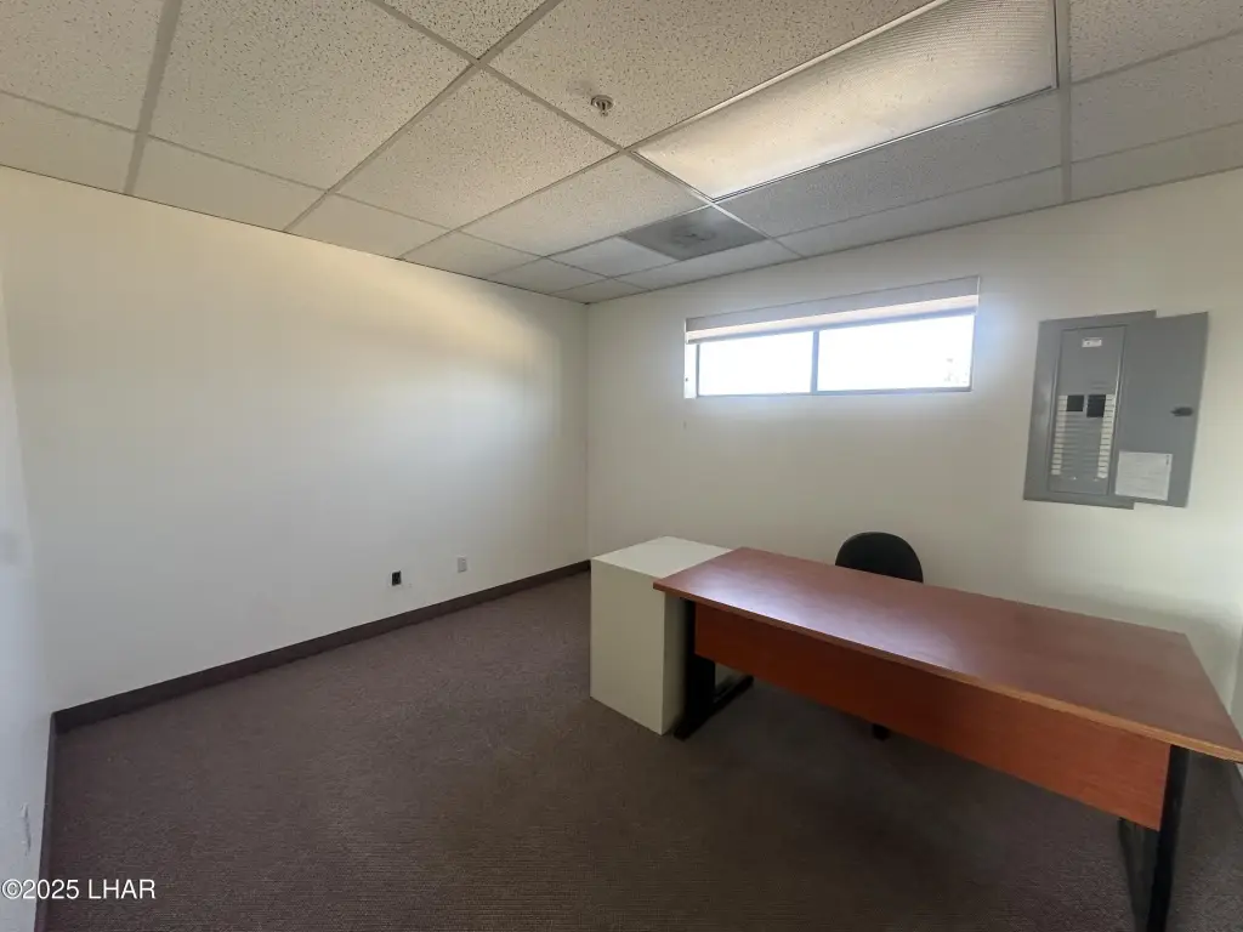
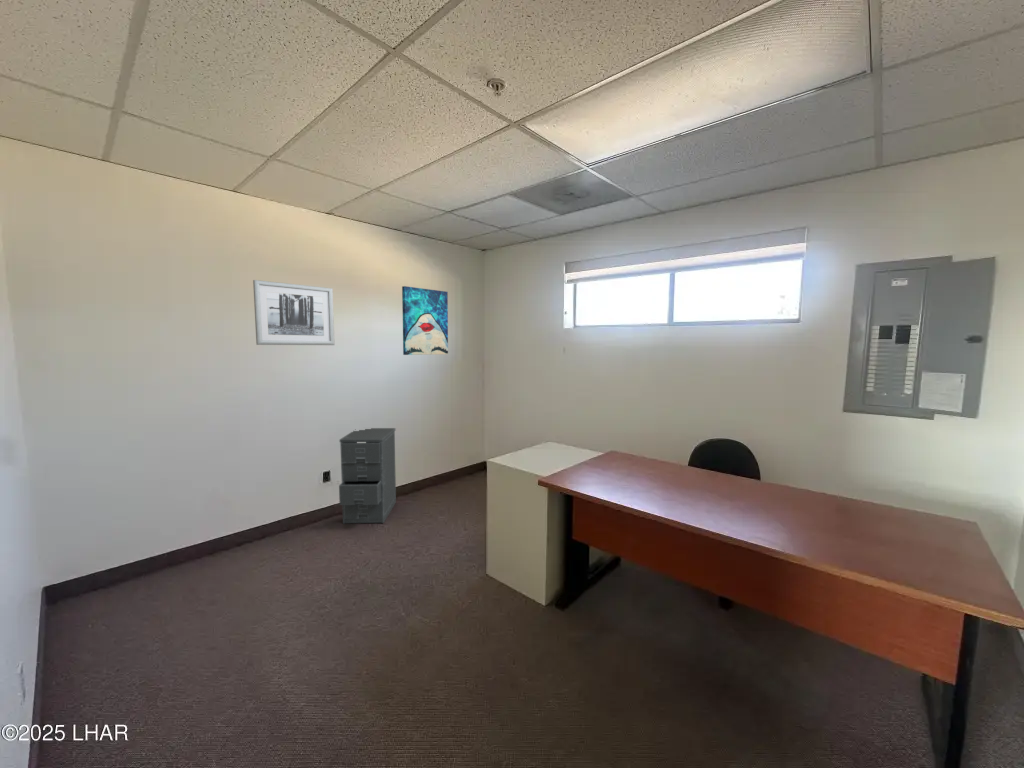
+ filing cabinet (369, 474)
+ wall art (426, 322)
+ wall art (296, 315)
